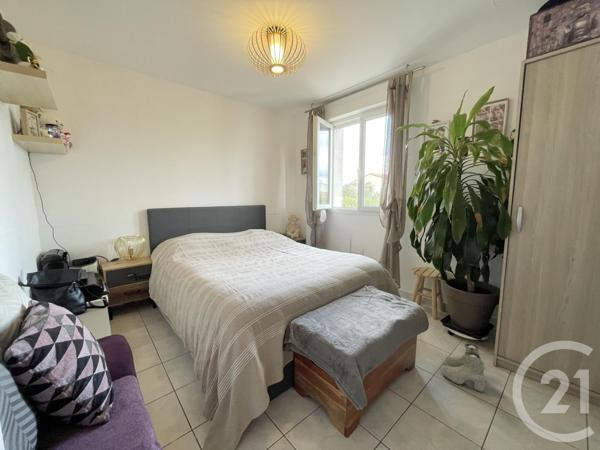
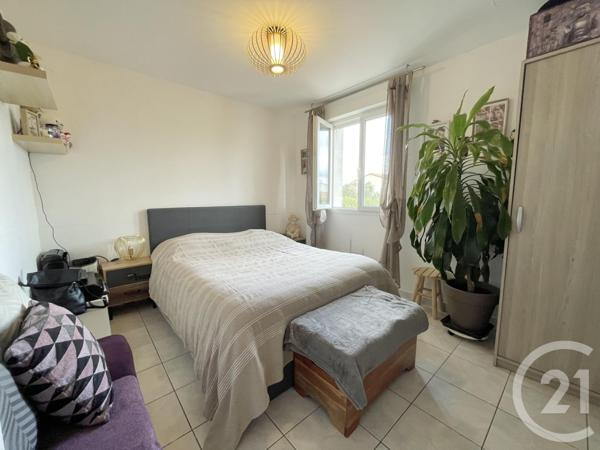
- boots (463, 362)
